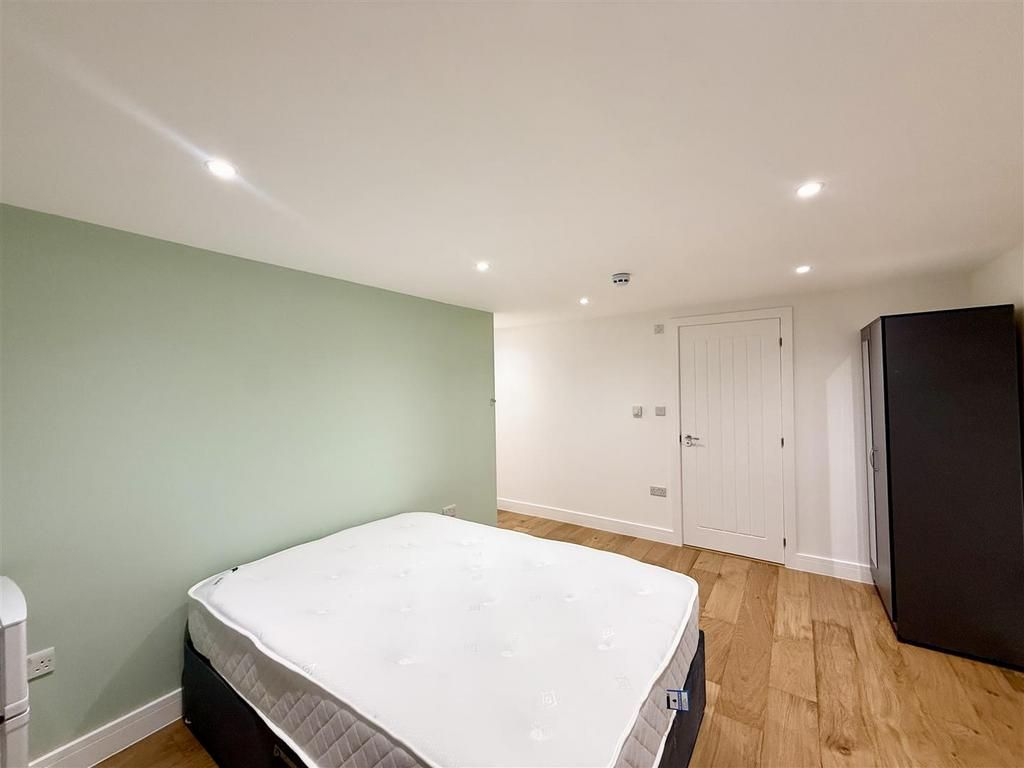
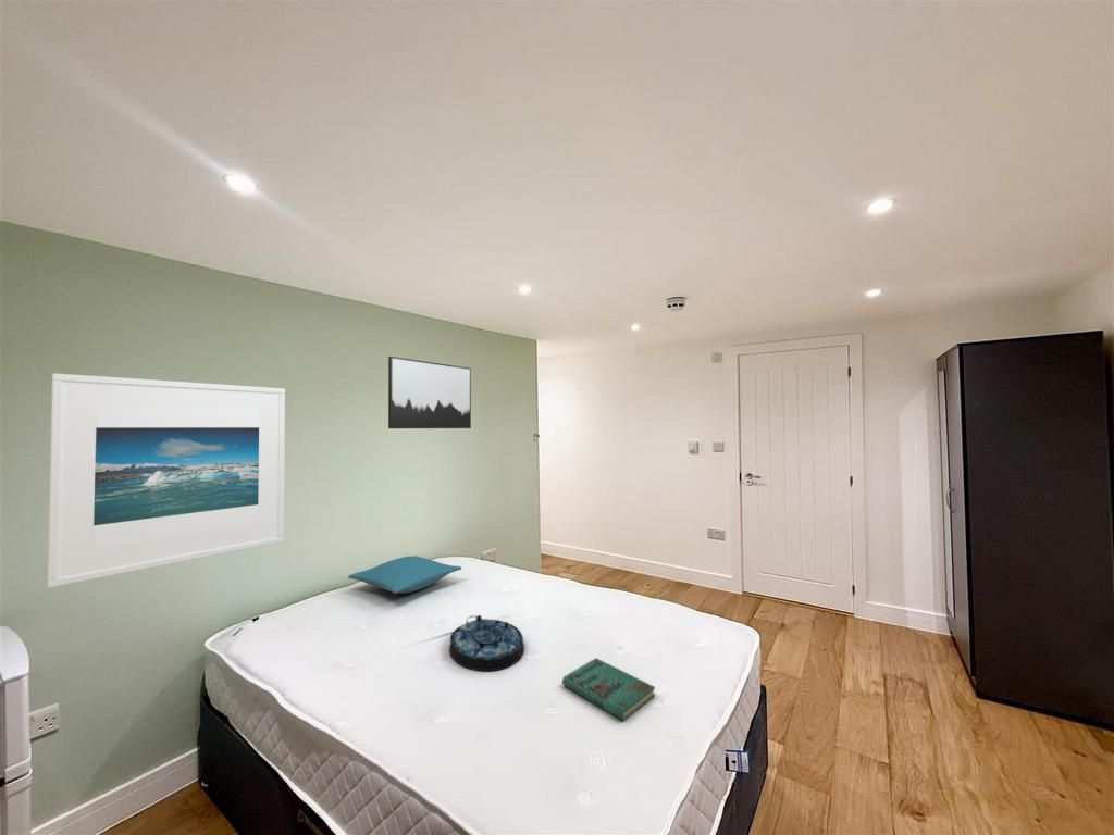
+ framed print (186, 471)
+ serving tray (486, 636)
+ book (607, 686)
+ wall art (433, 395)
+ pillow (406, 573)
